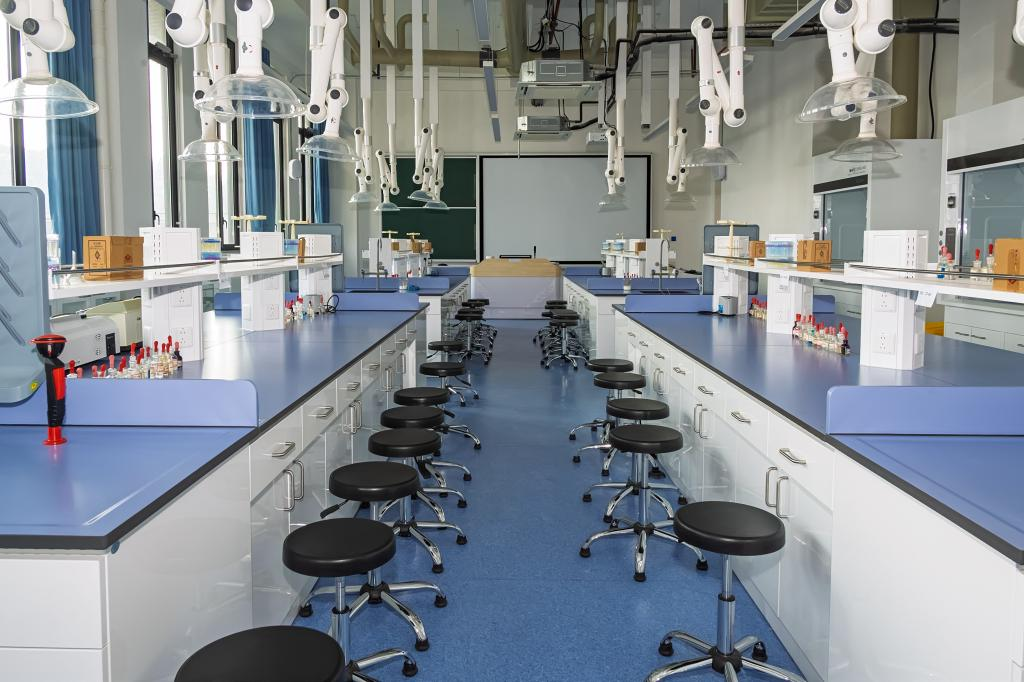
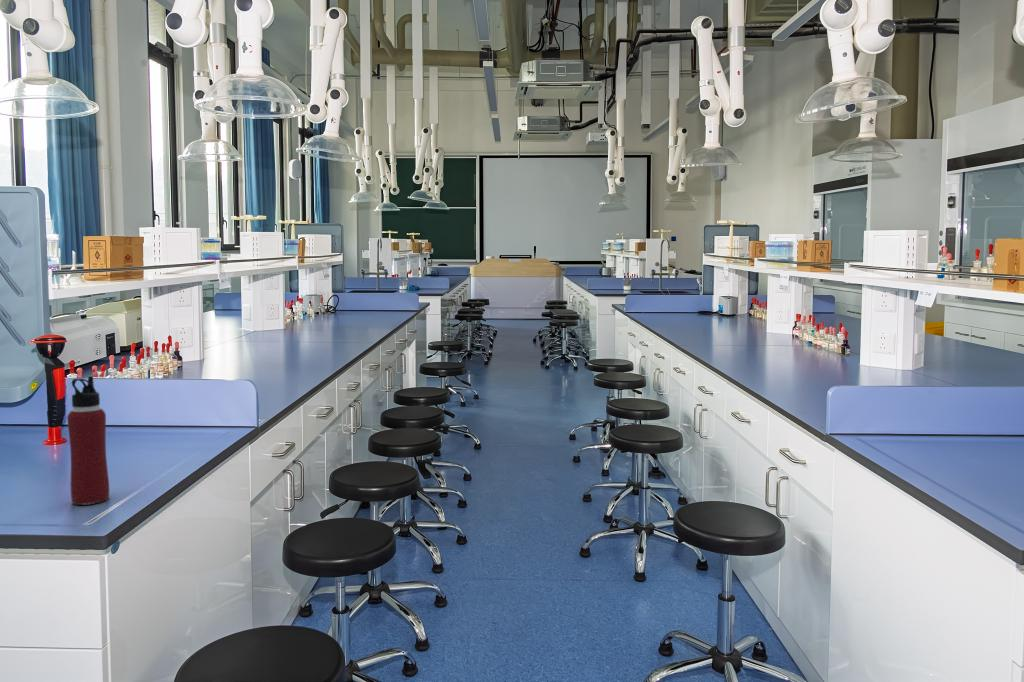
+ water bottle (87, 438)
